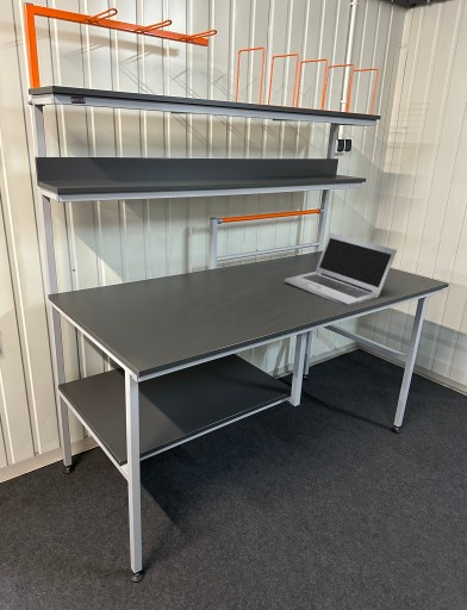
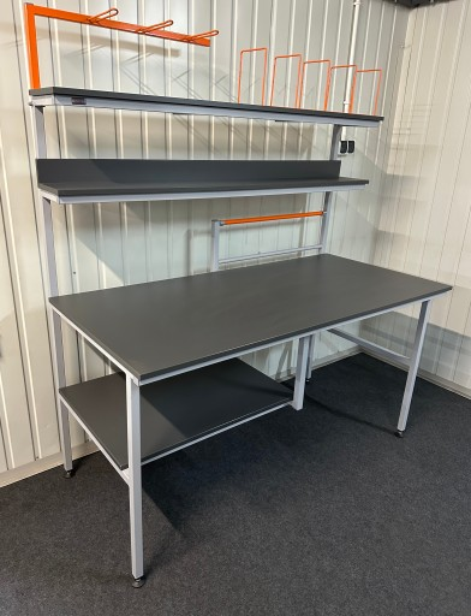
- laptop (337, 267)
